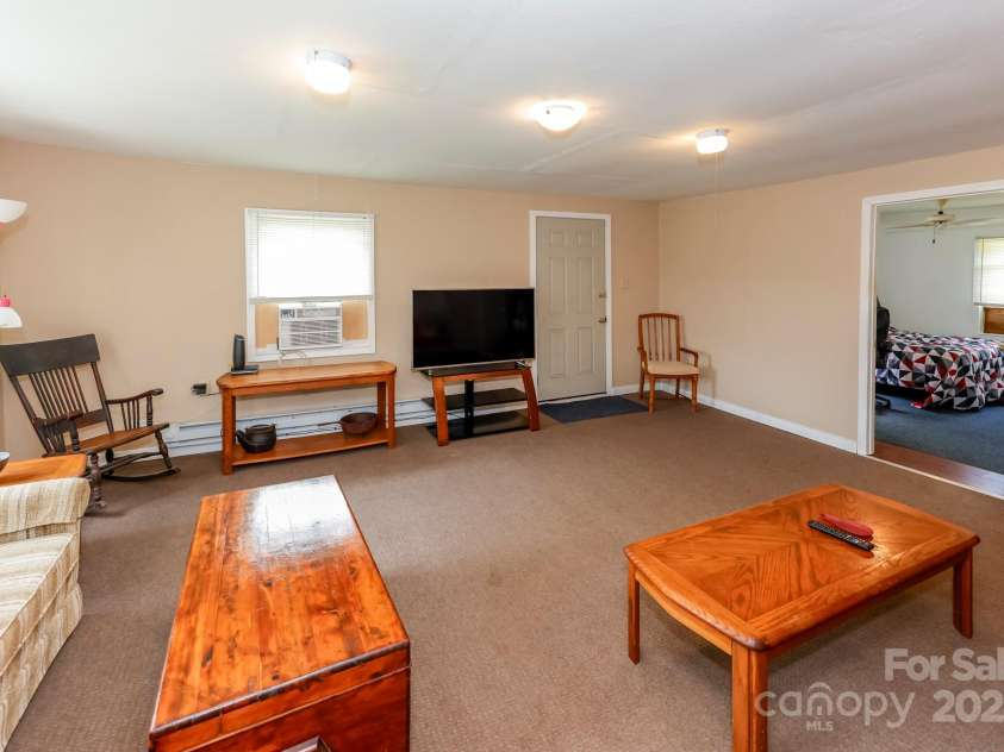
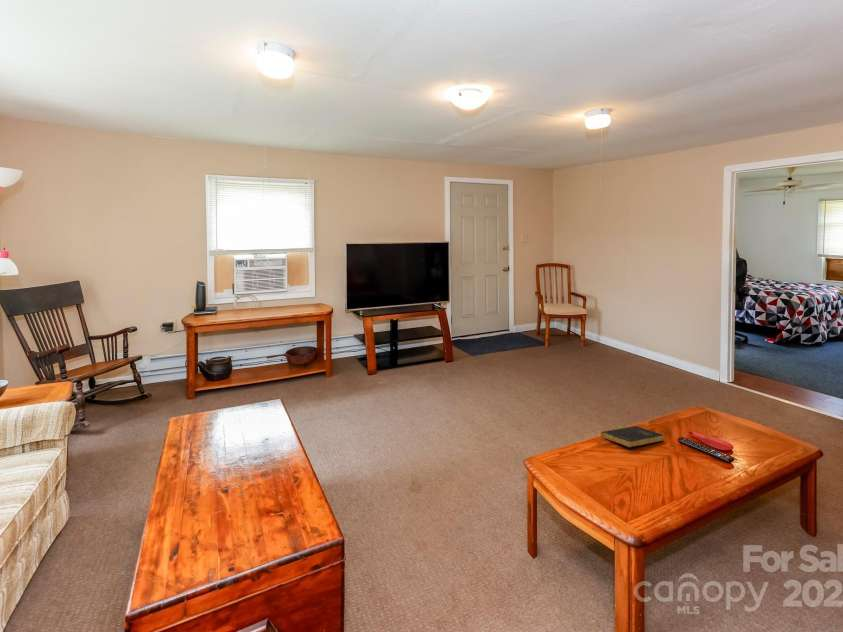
+ book (631, 436)
